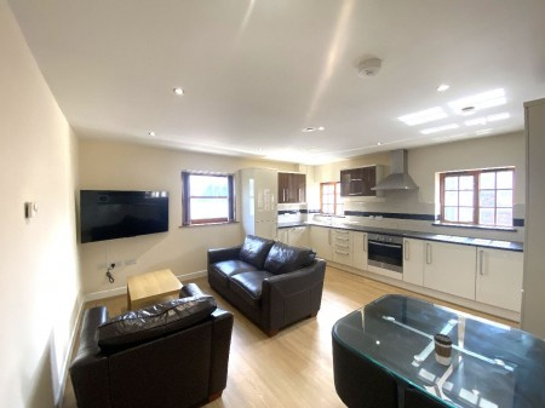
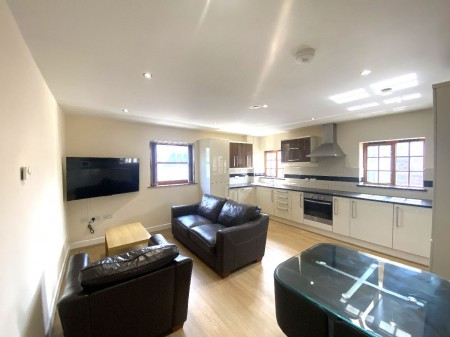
- coffee cup (442, 349)
